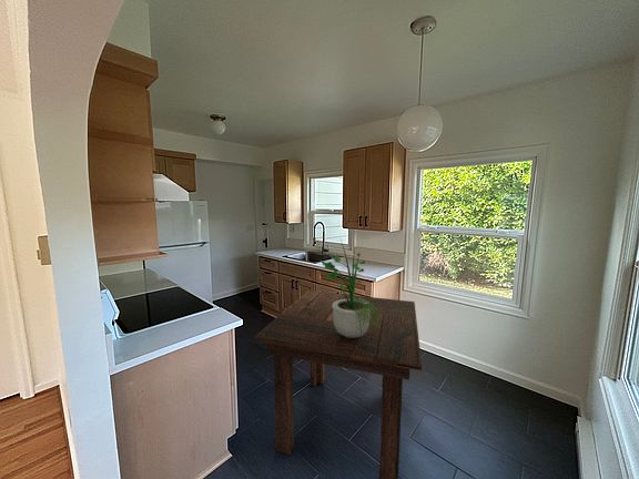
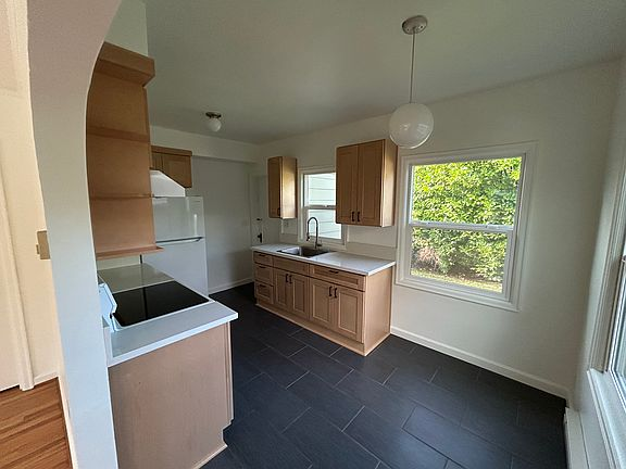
- potted plant (352, 281)
- dining table (346, 367)
